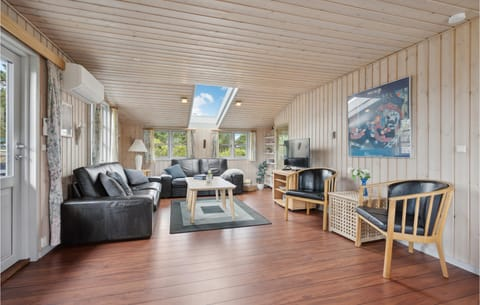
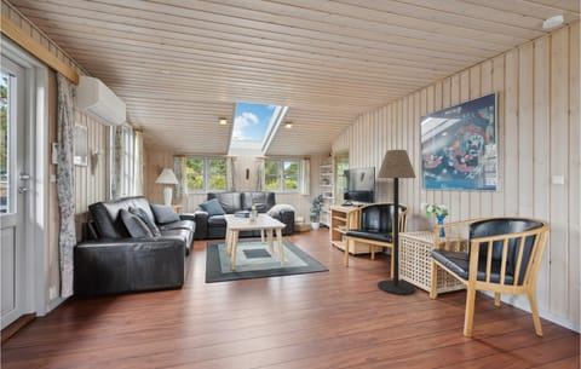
+ floor lamp (396, 219)
